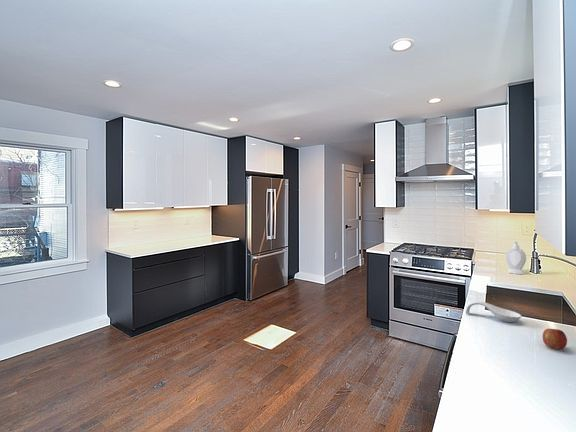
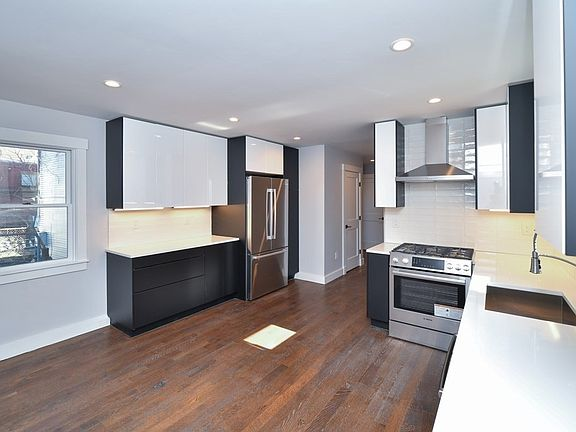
- fruit (554, 337)
- soap bottle (515, 257)
- spoon rest (492, 310)
